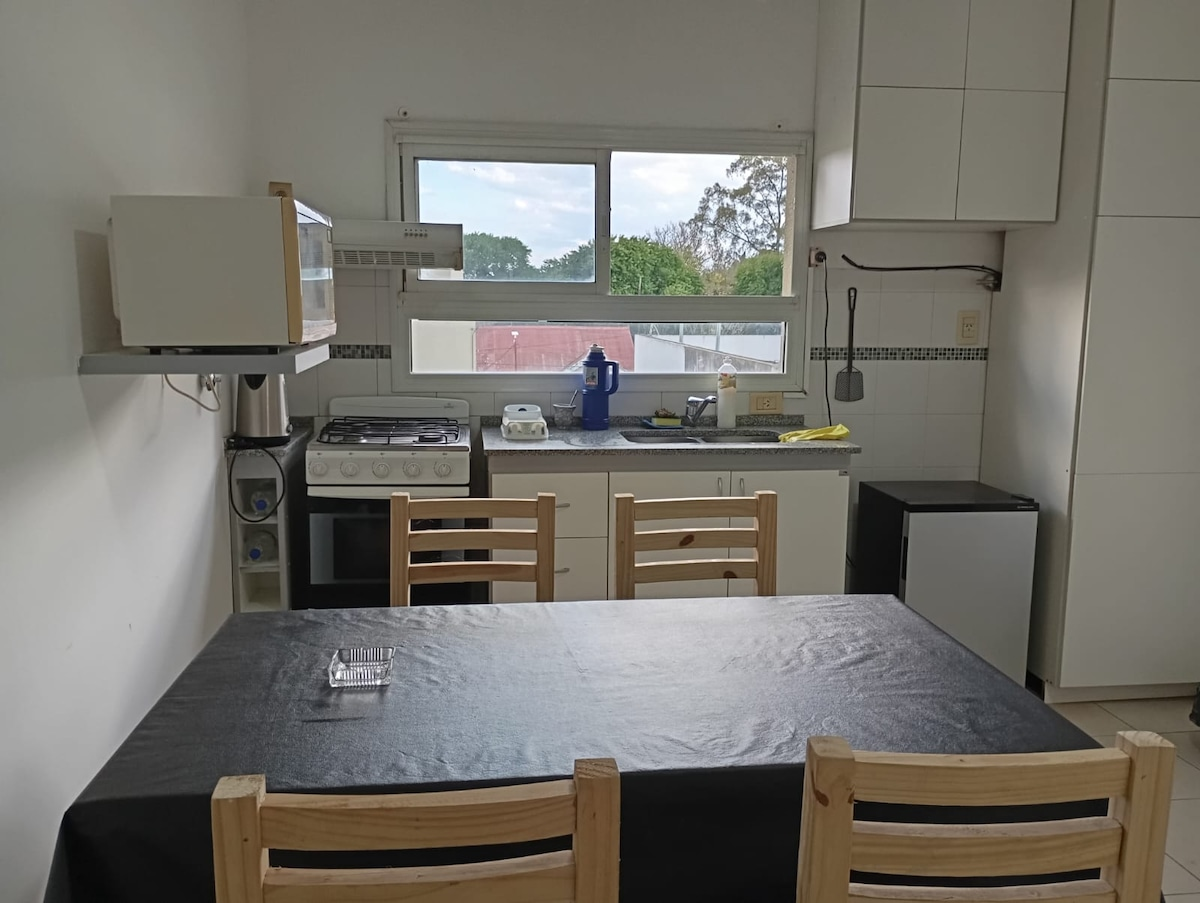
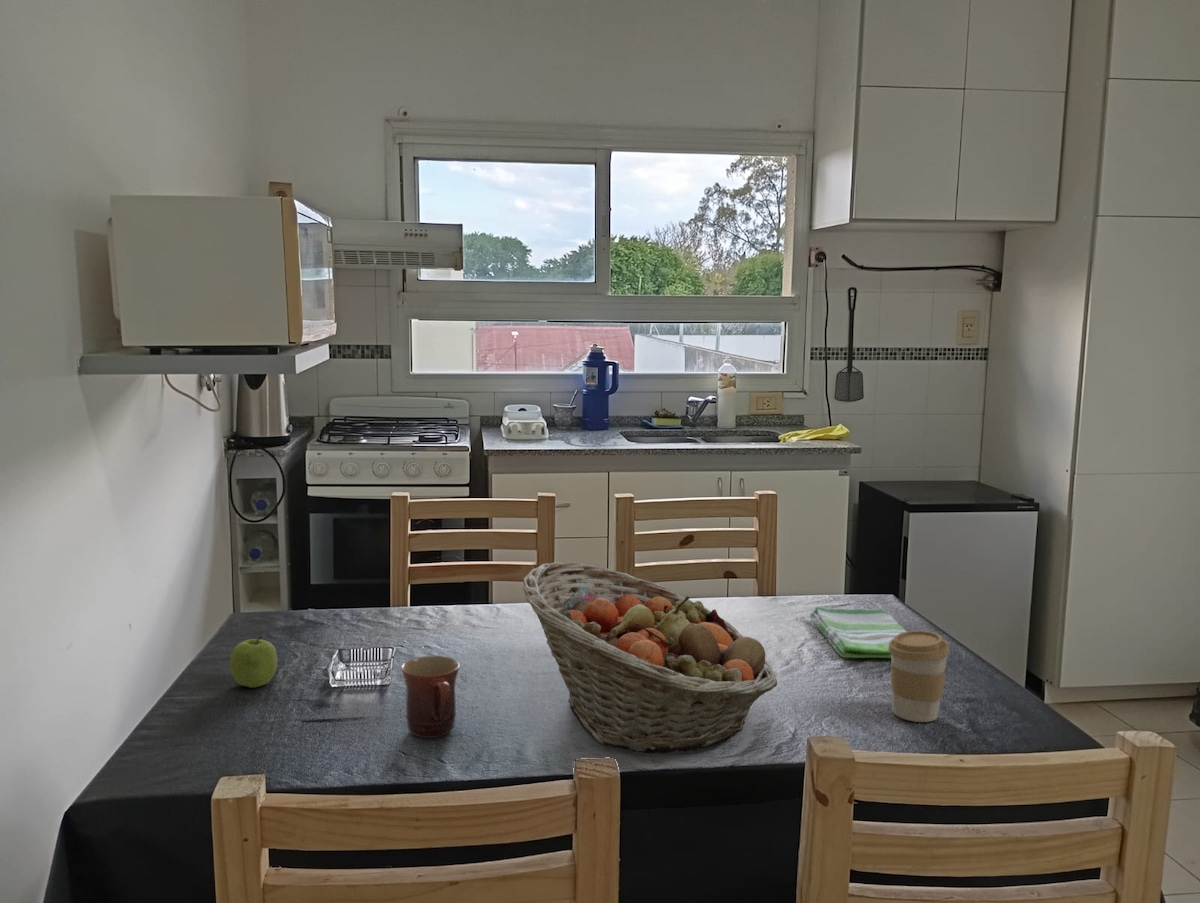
+ fruit basket (645, 644)
+ dish towel (867, 630)
+ mug (434, 701)
+ fruit (253, 660)
+ coffee cup (917, 674)
